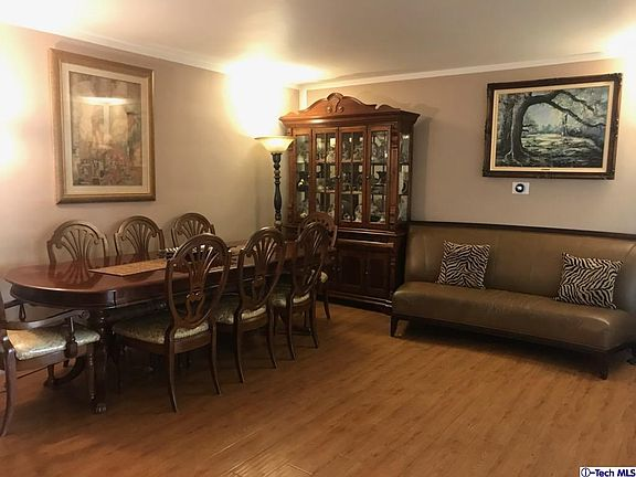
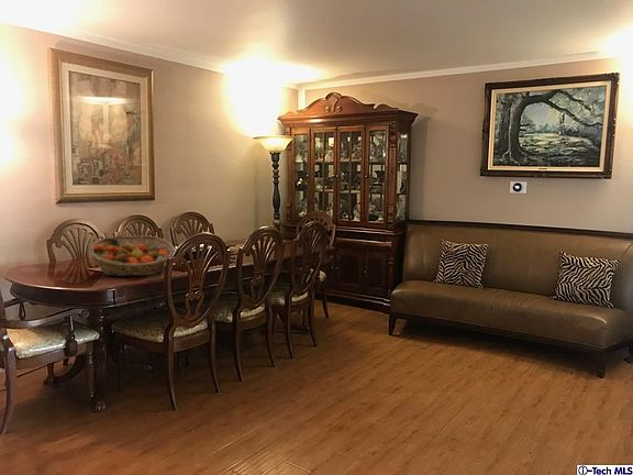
+ fruit basket (133, 255)
